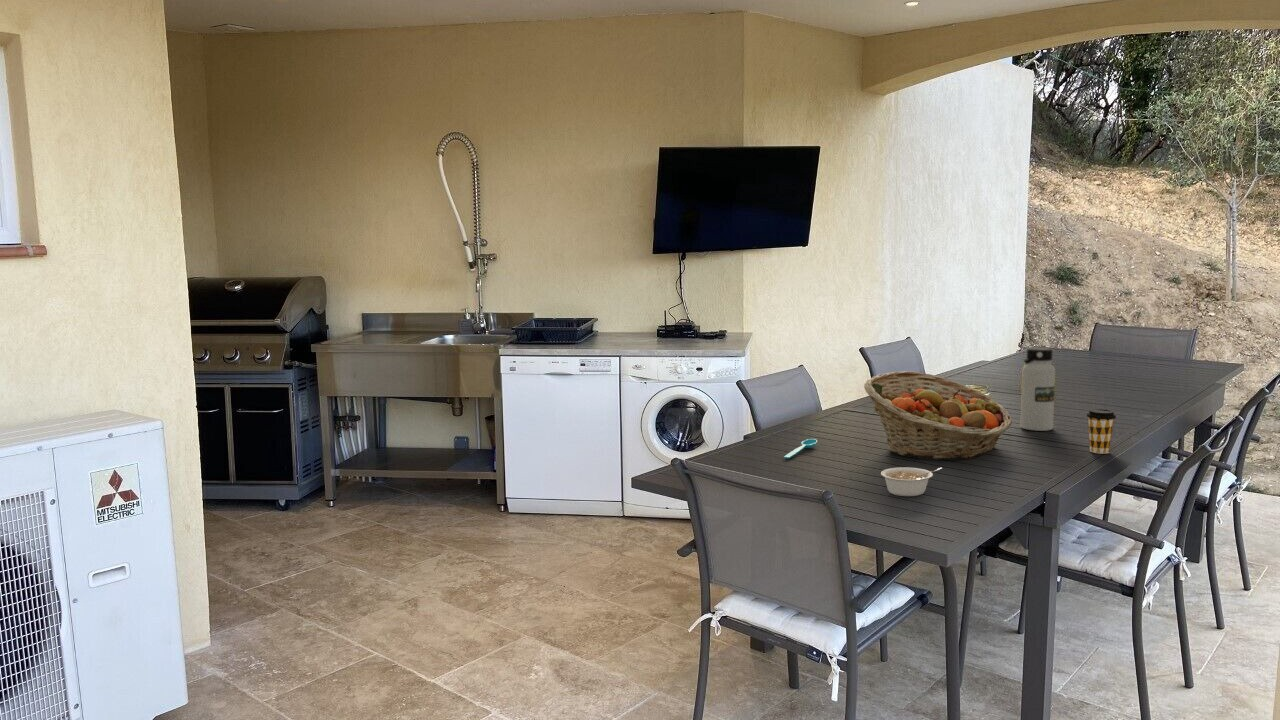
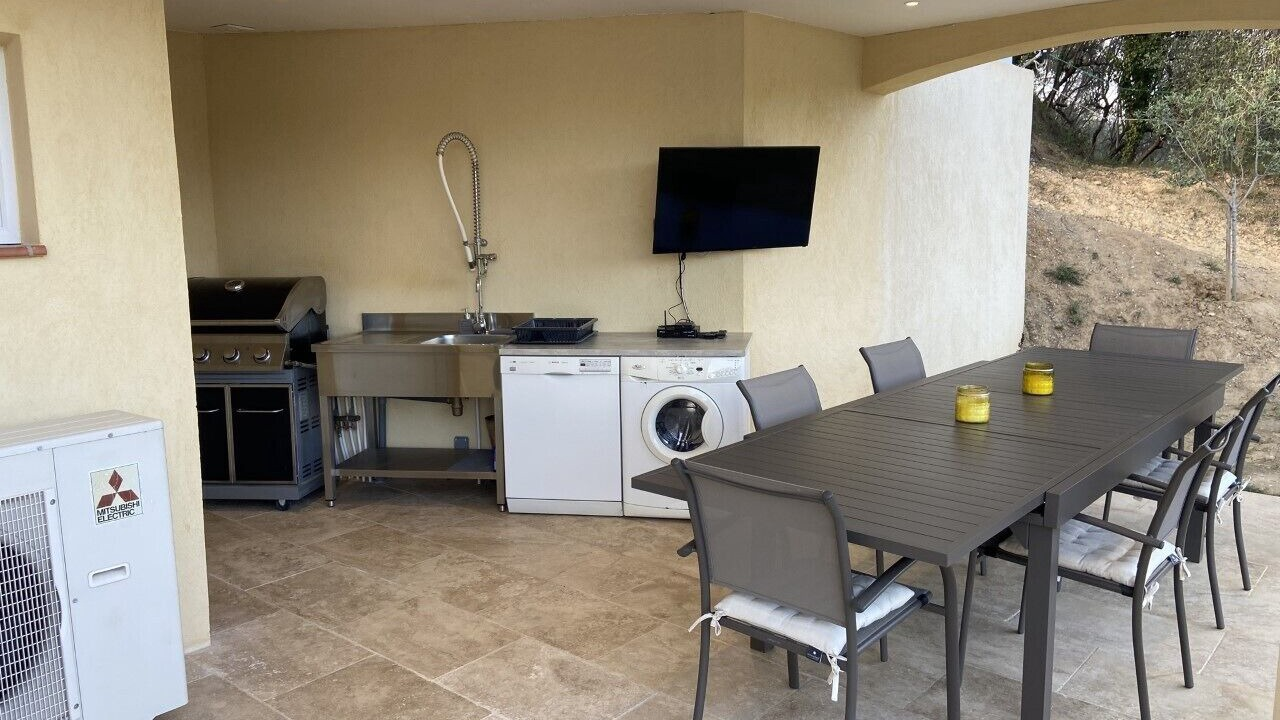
- legume (907, 480)
- fruit basket (936, 413)
- spoon (800, 448)
- water bottle (1038, 388)
- coffee cup (1100, 431)
